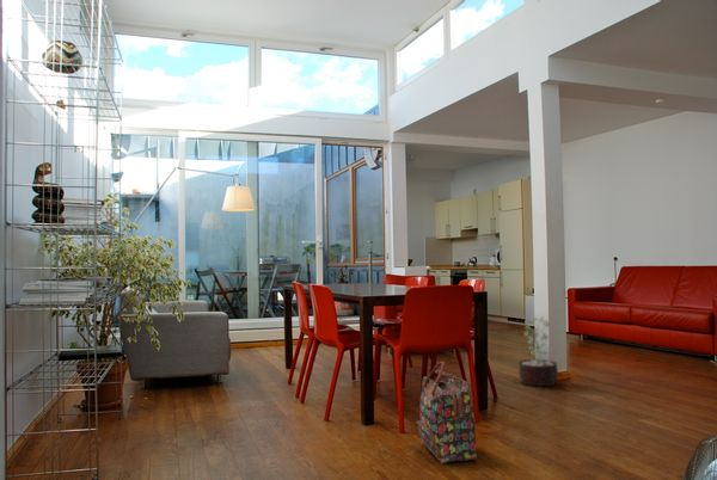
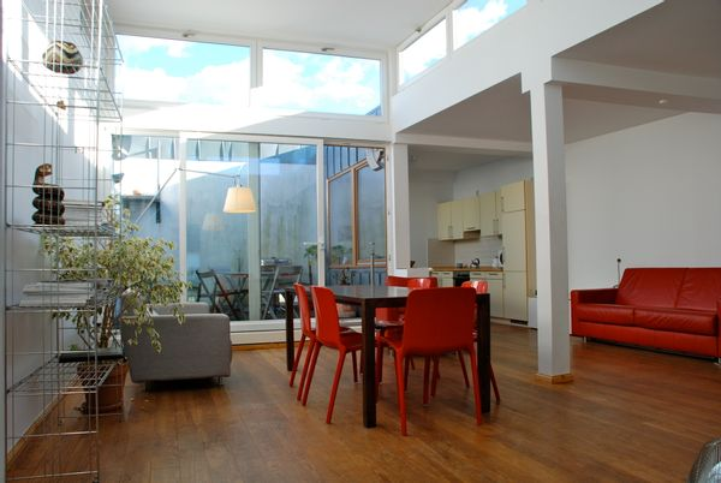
- decorative plant (535, 350)
- backpack (446, 405)
